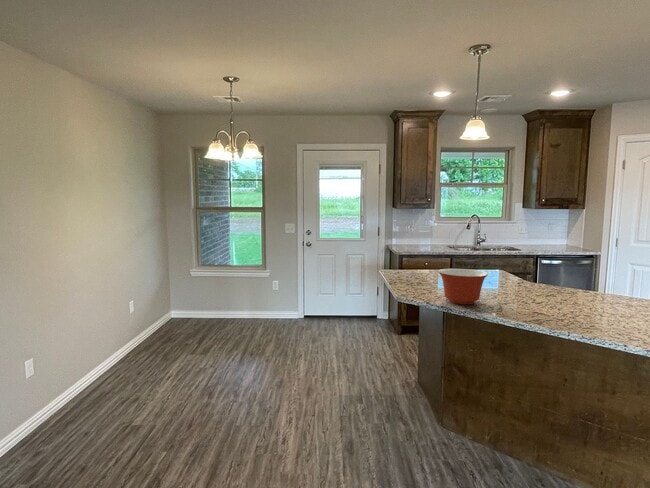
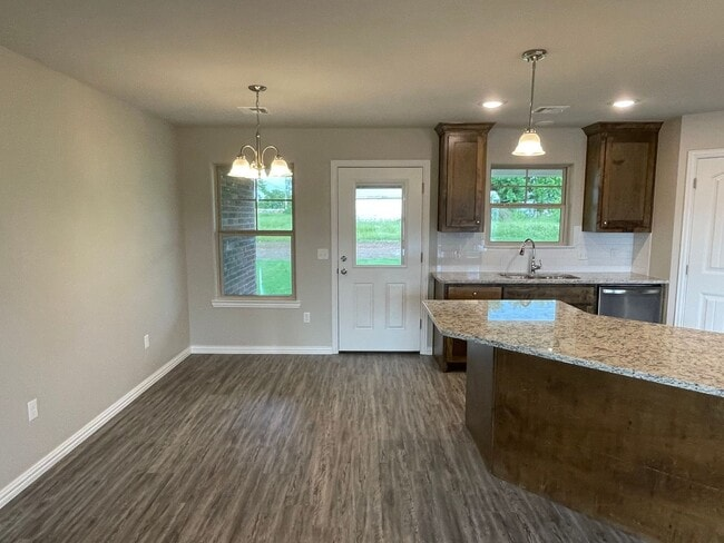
- mixing bowl (462, 286)
